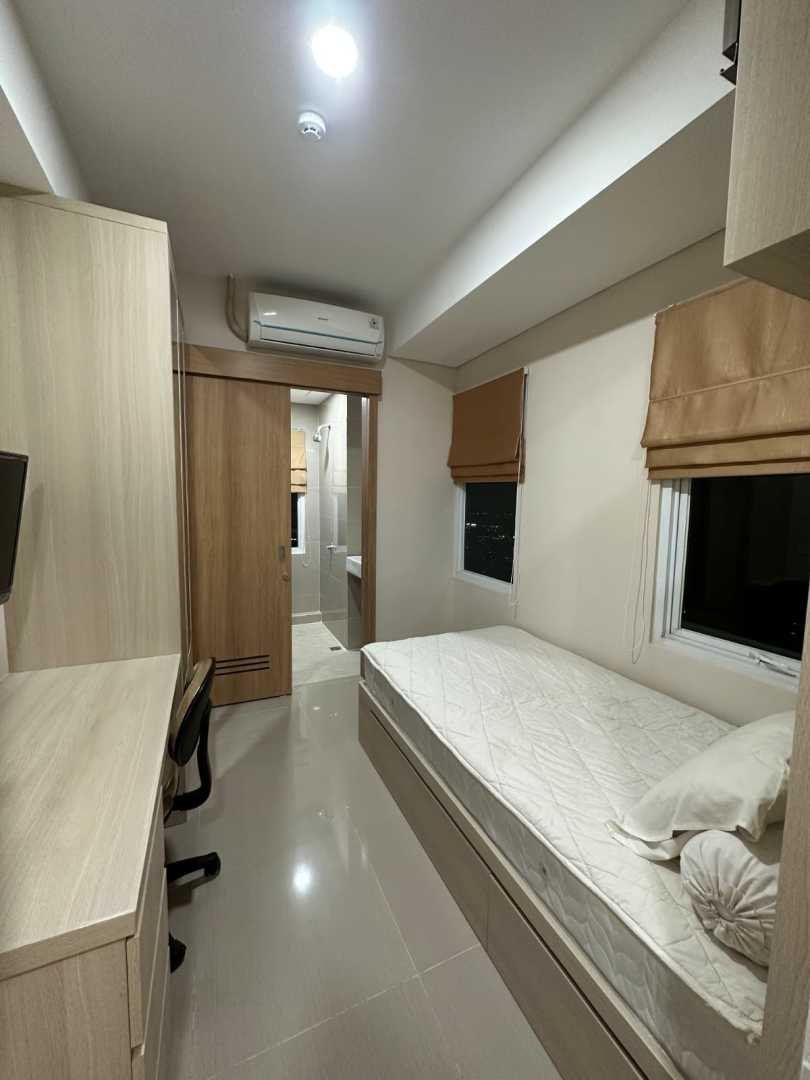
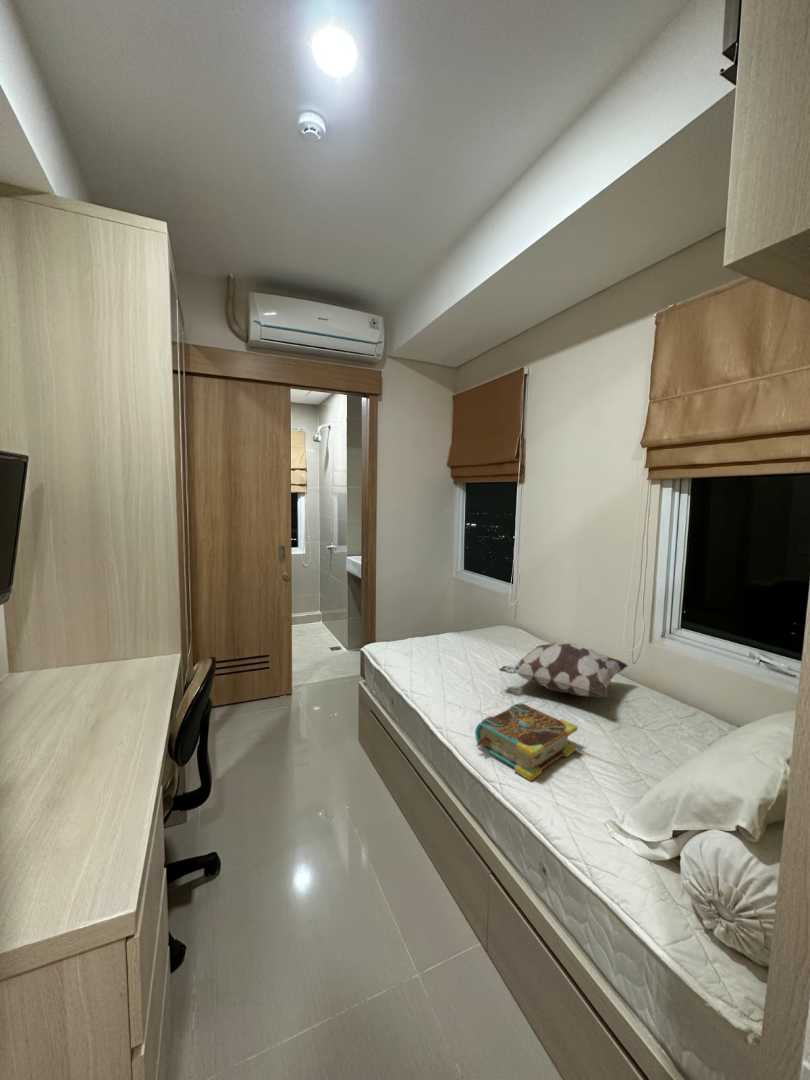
+ book (526, 735)
+ decorative pillow (564, 667)
